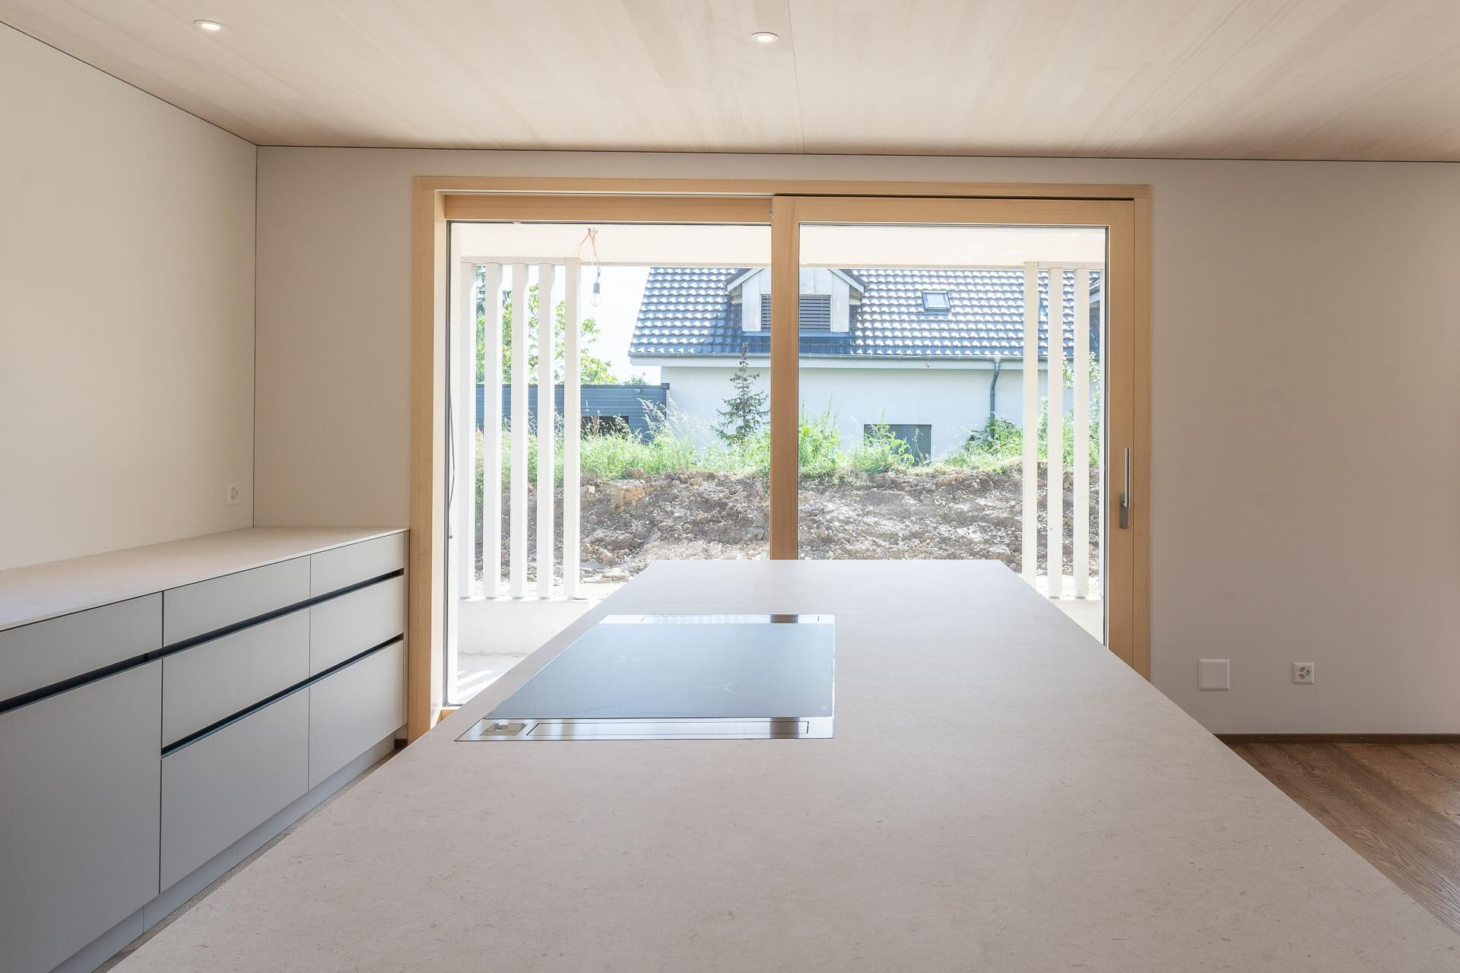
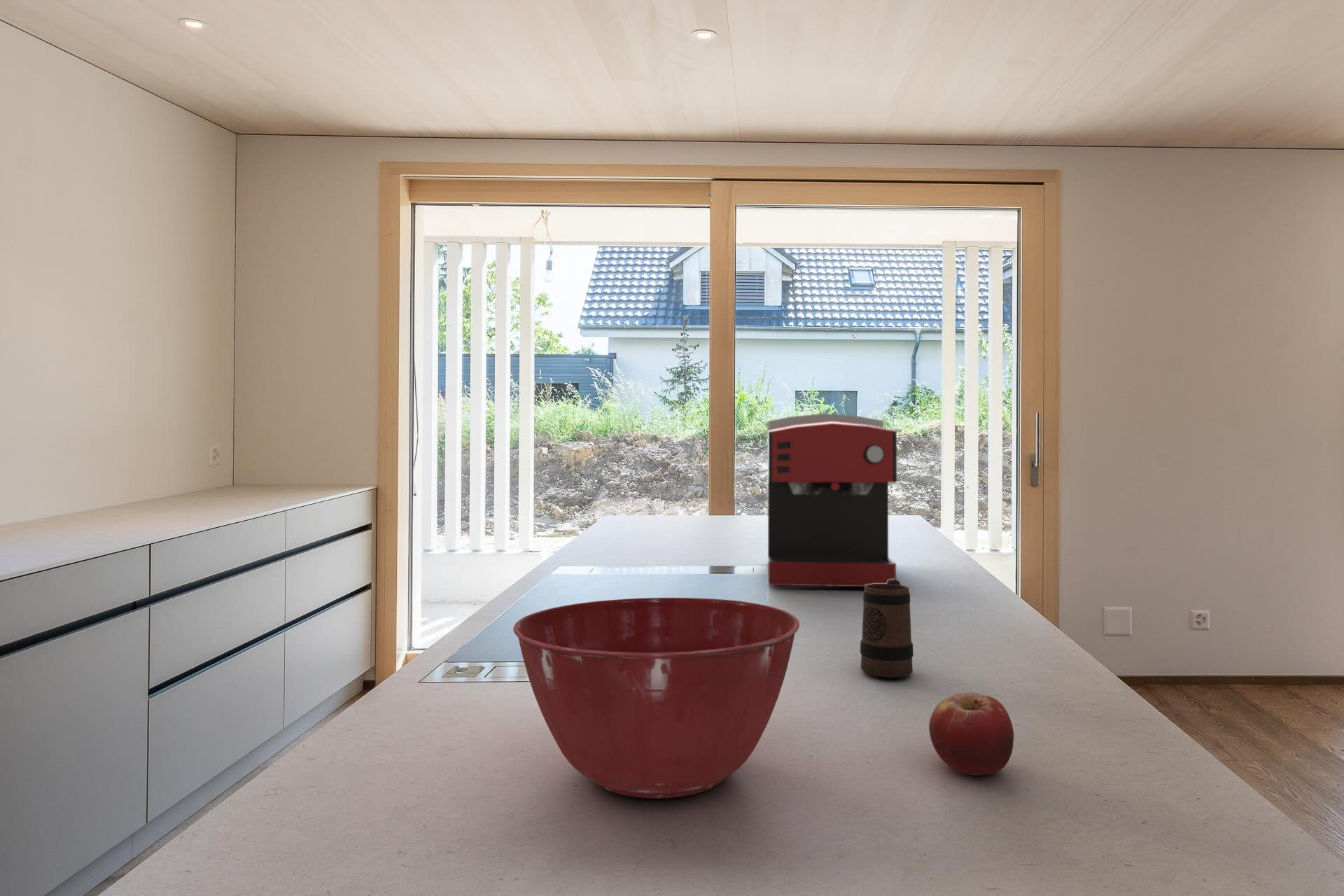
+ coffee maker (828, 495)
+ fruit (971, 732)
+ mixing bowl (656, 694)
+ mug (889, 626)
